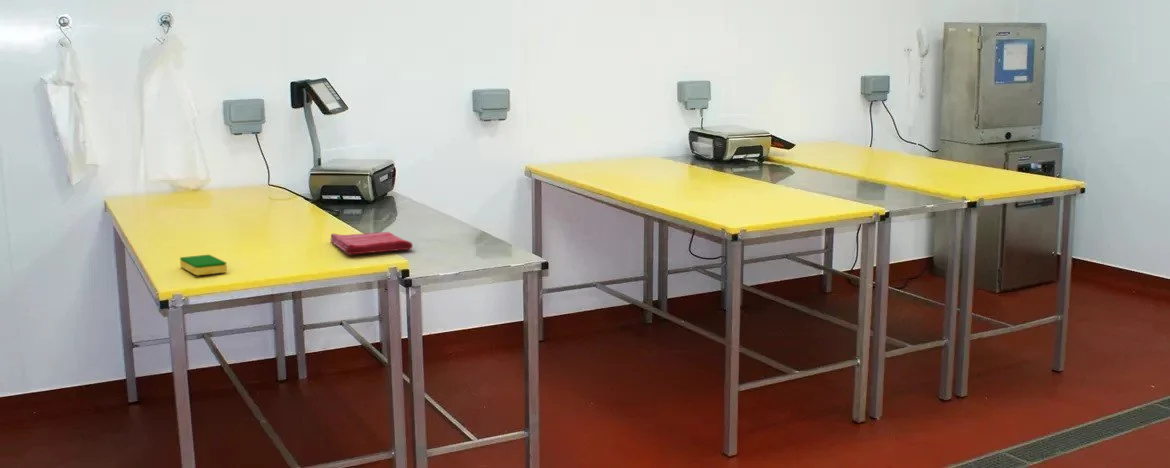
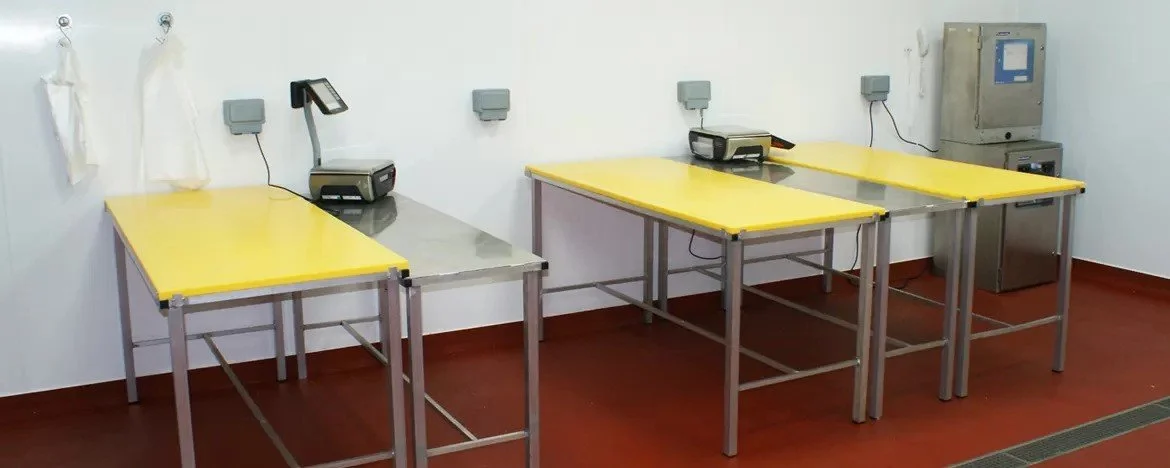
- dish towel (370, 241)
- dish sponge (203, 264)
